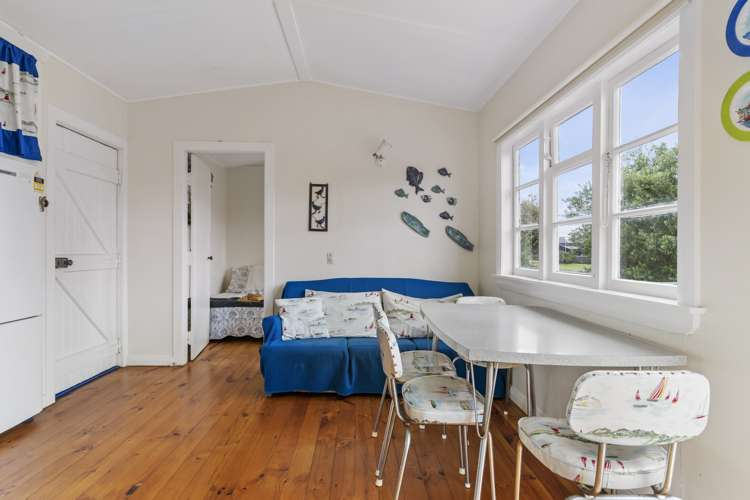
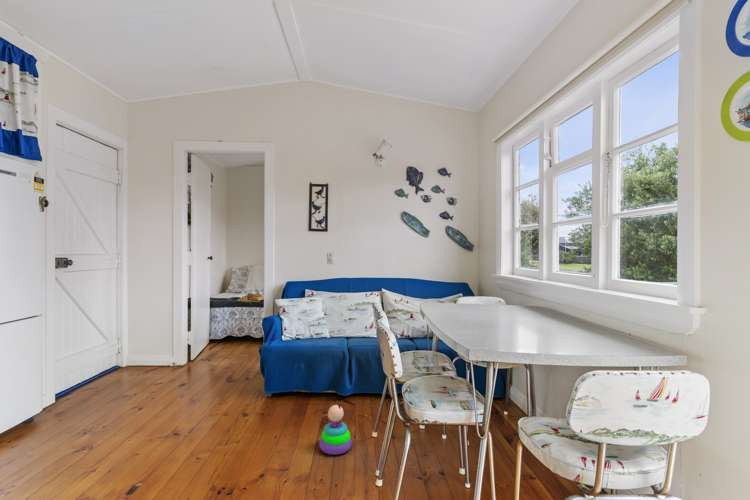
+ stacking toy (335, 426)
